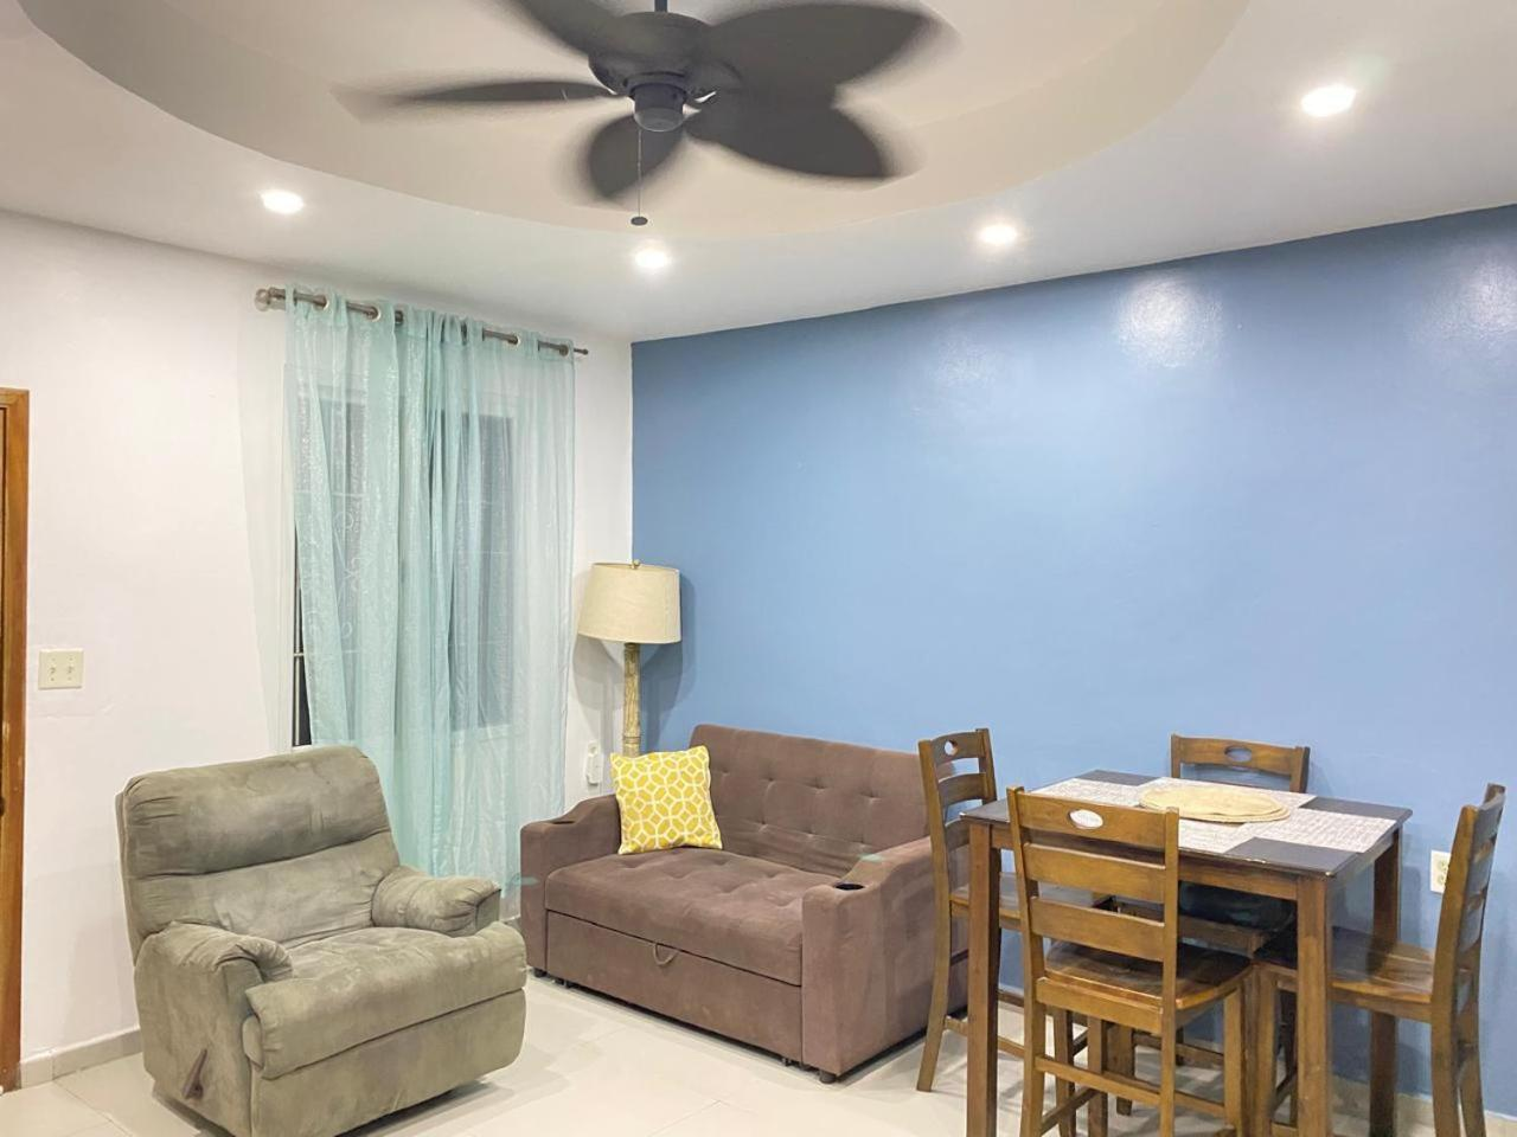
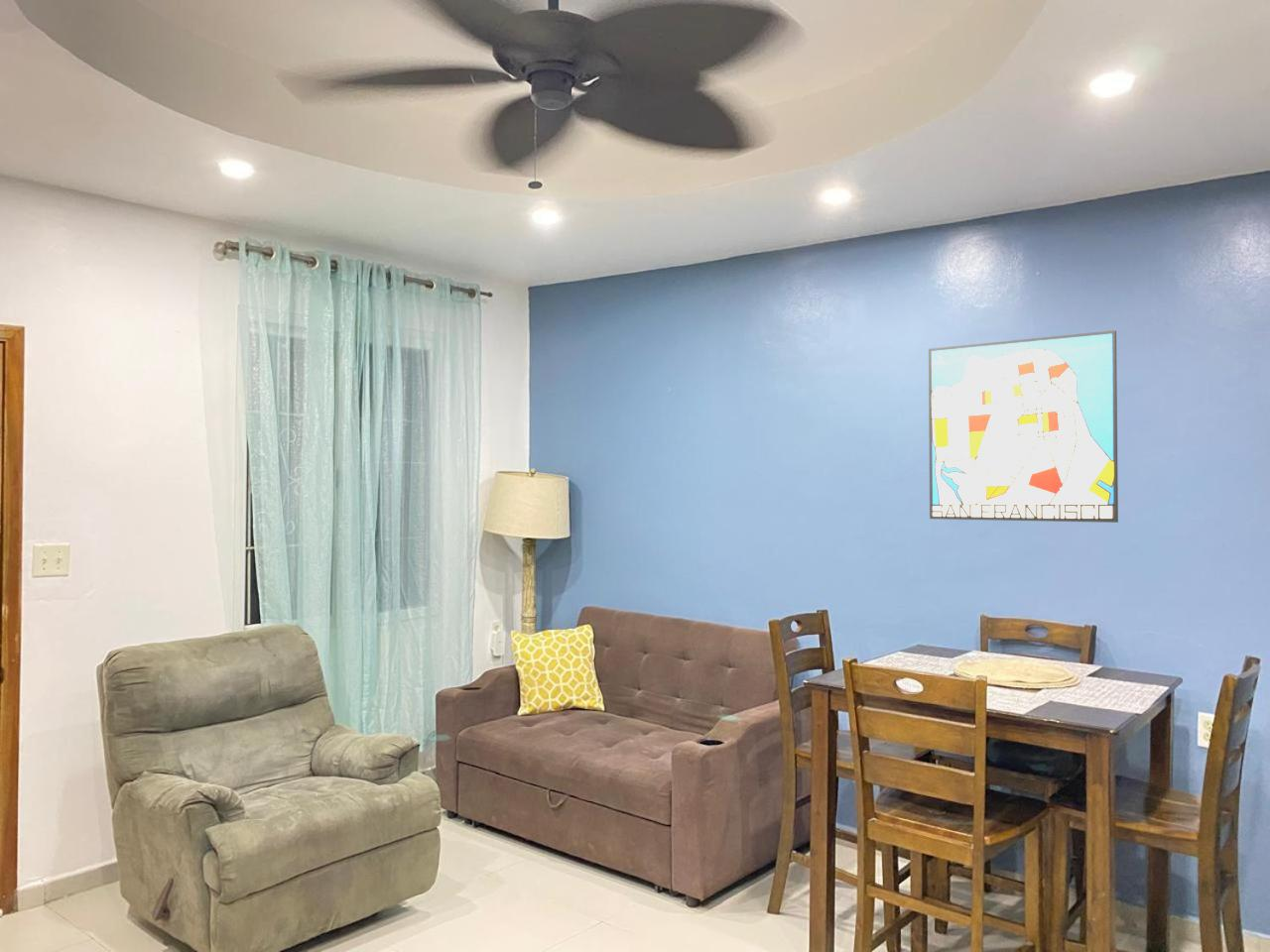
+ wall art (1017, 429)
